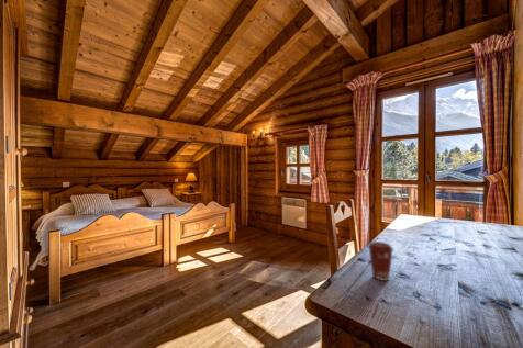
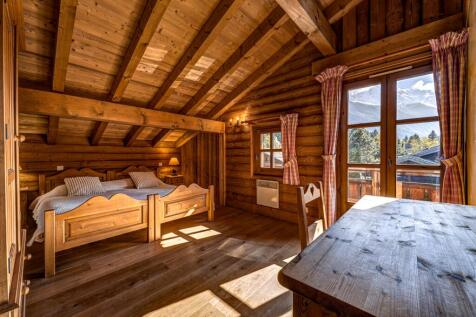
- coffee cup (380, 260)
